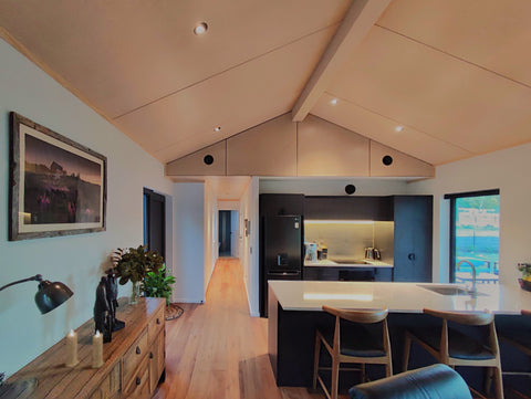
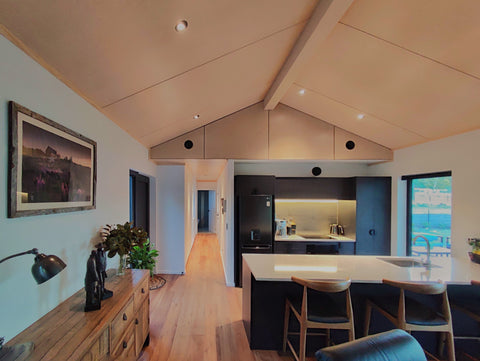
- candle (76, 346)
